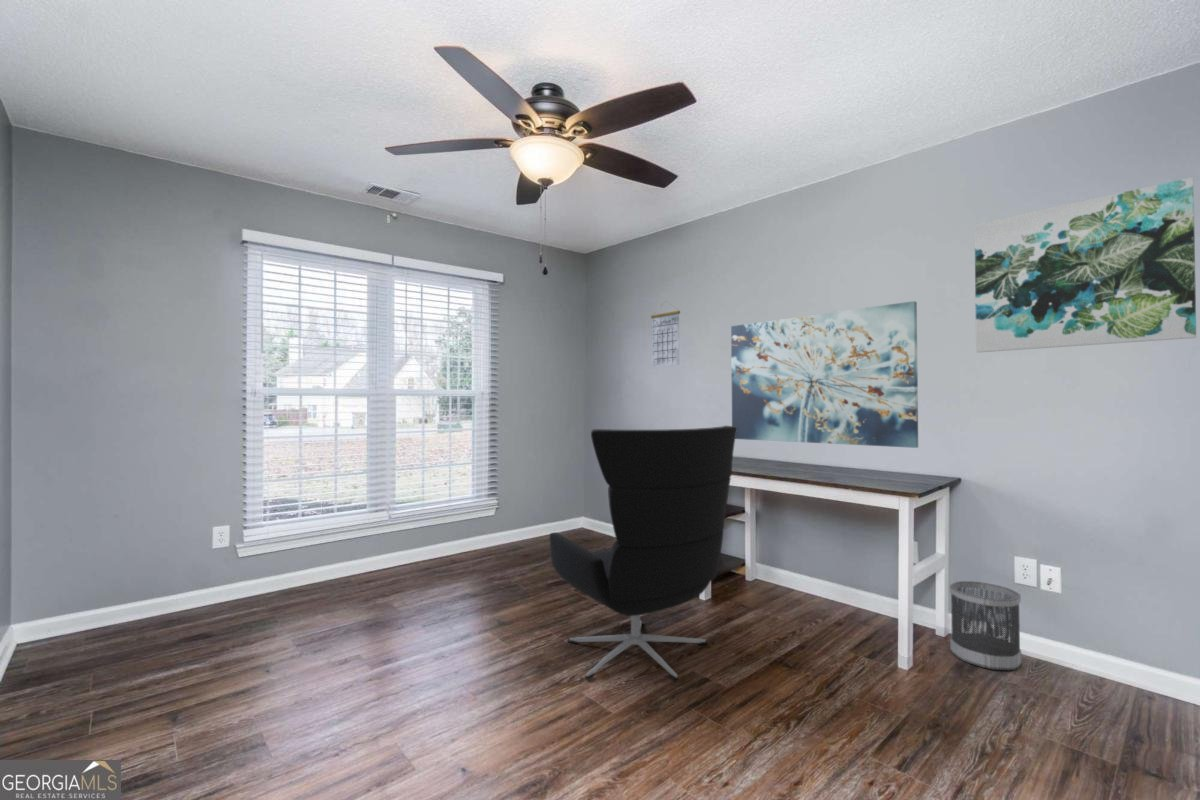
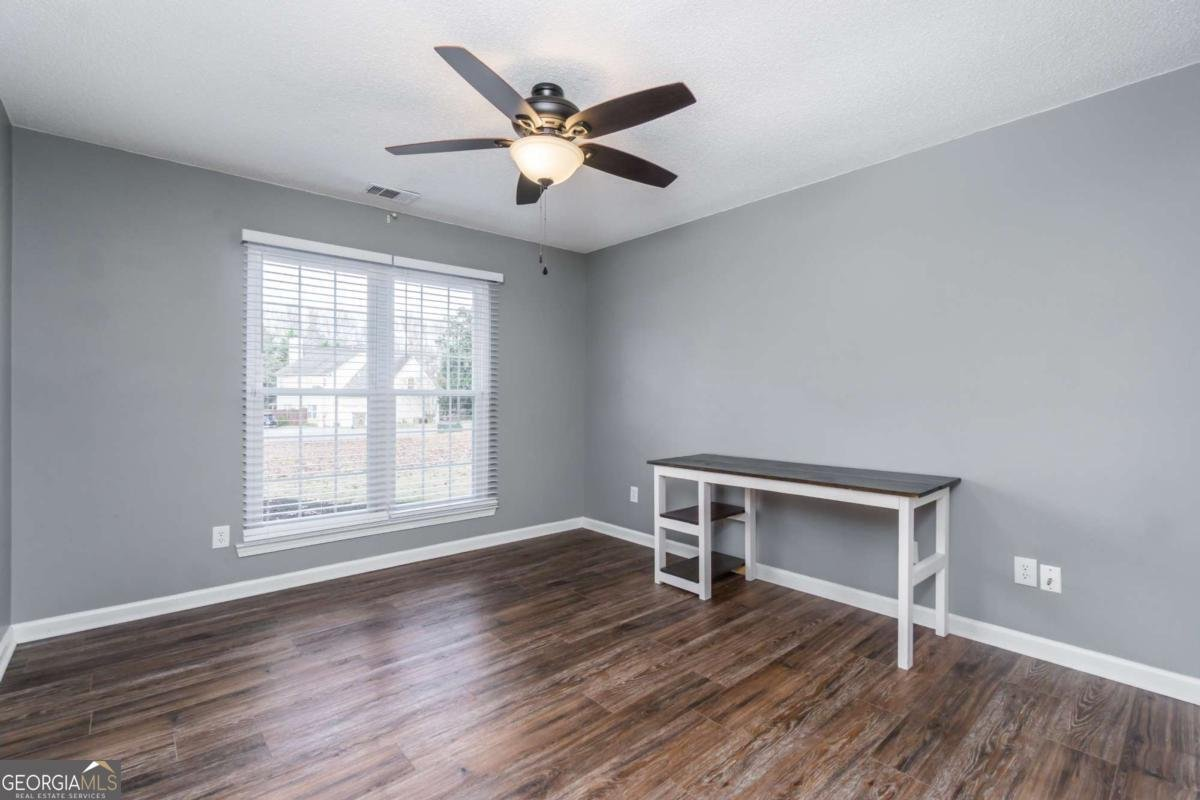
- wall art (1073, 275)
- calendar (665, 333)
- wall art (812, 379)
- wastebasket (984, 623)
- office chair (637, 539)
